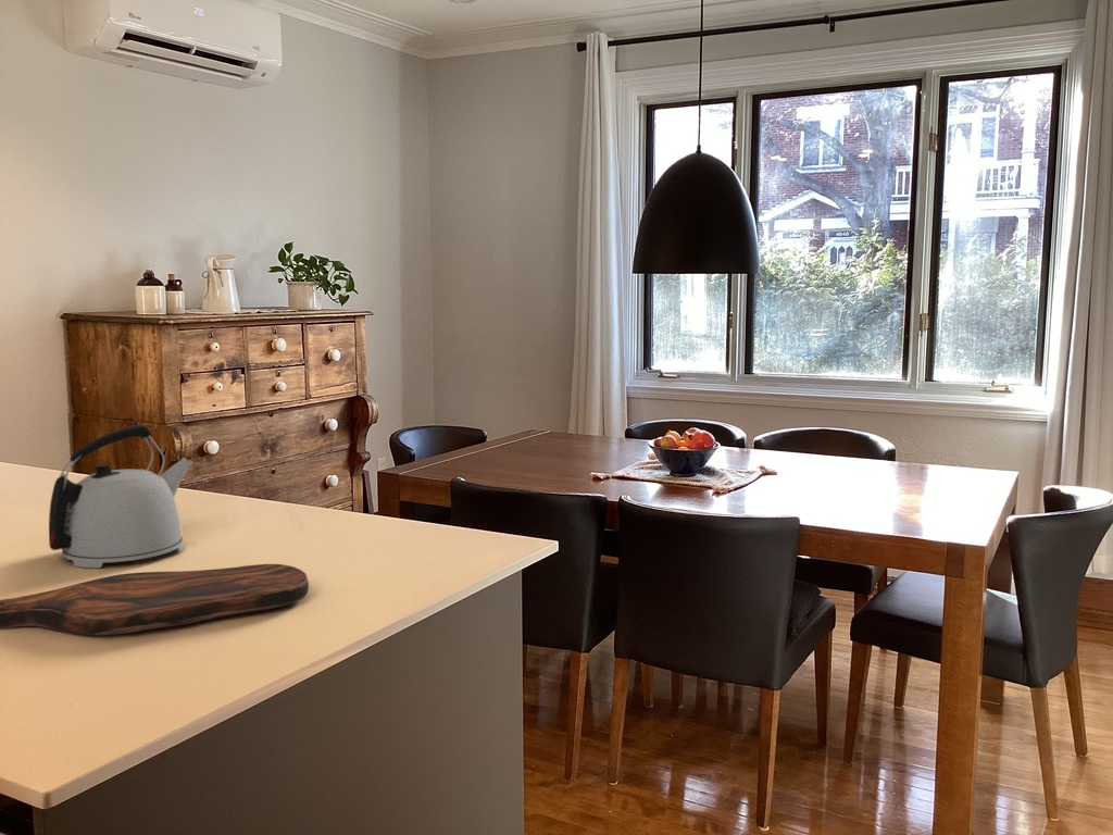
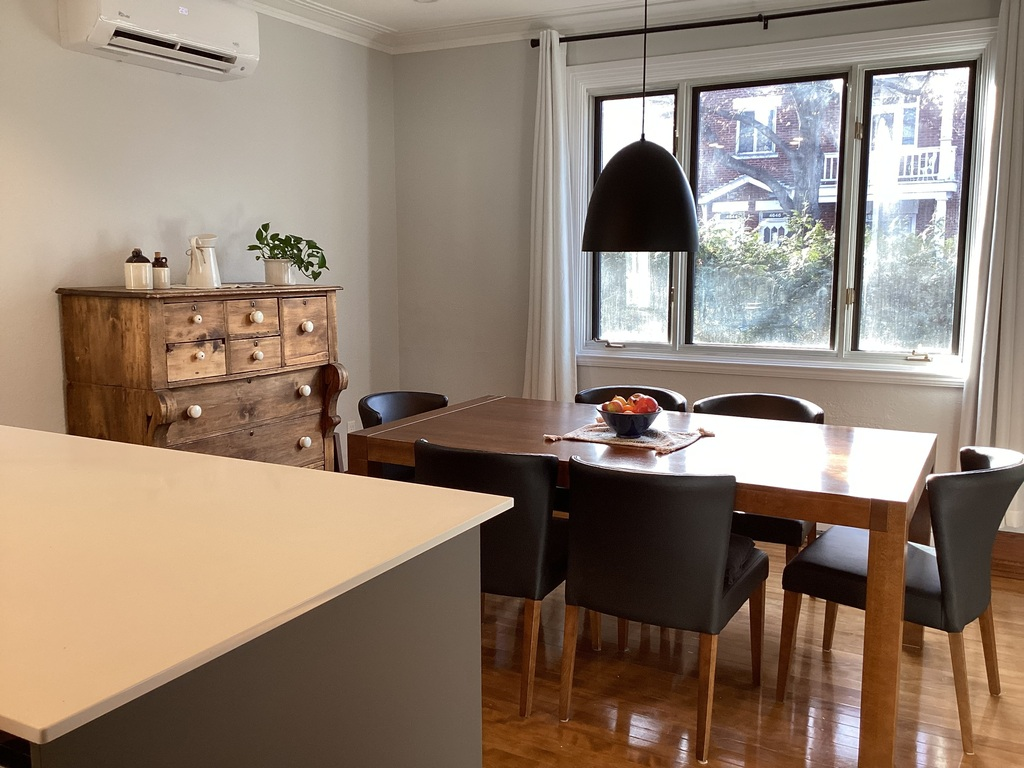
- kettle (124, 489)
- cutting board (142, 600)
